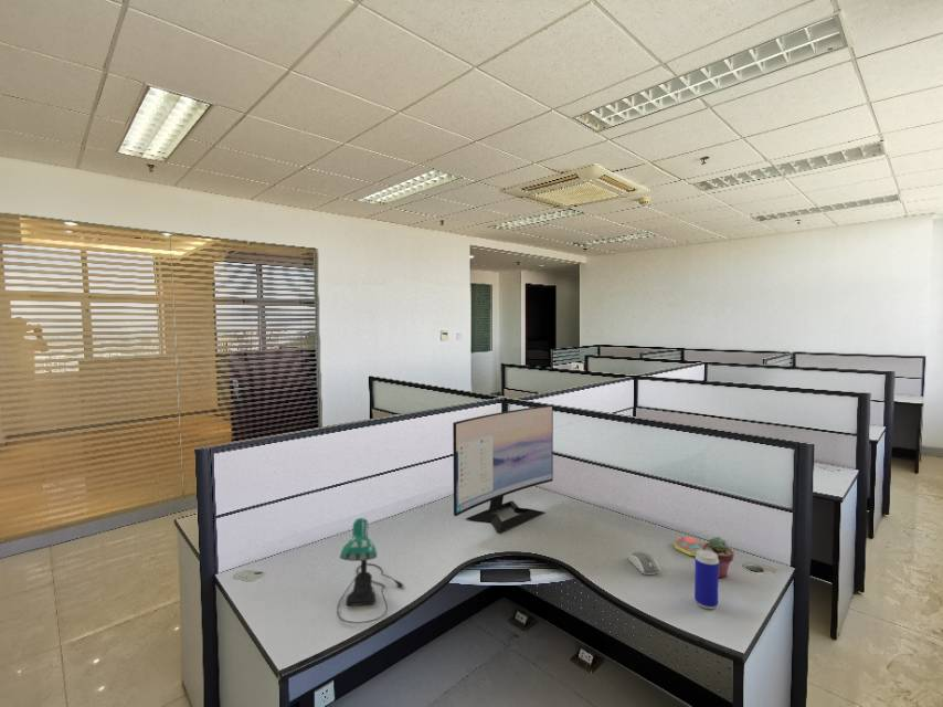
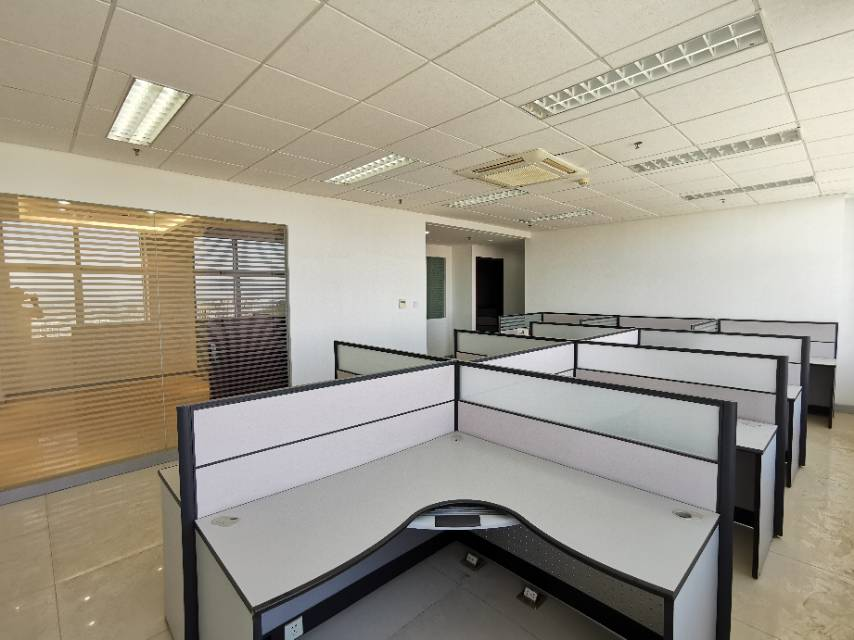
- computer mouse (643, 559)
- potted succulent (718, 556)
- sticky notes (692, 546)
- computer monitor (506, 464)
- beverage can (706, 579)
- desk lamp (372, 550)
